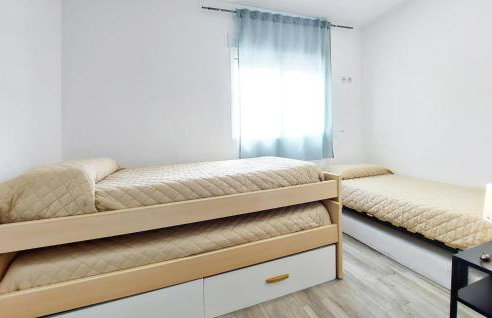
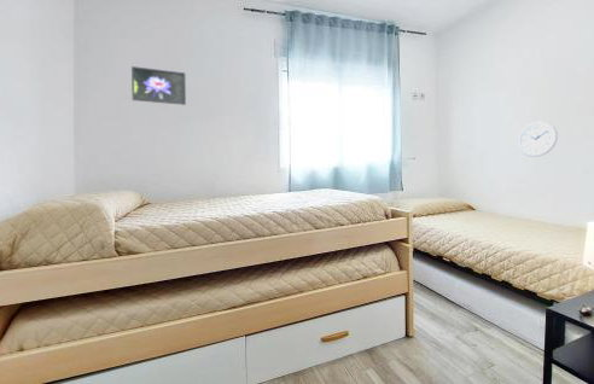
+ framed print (159, 86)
+ wall clock (536, 139)
